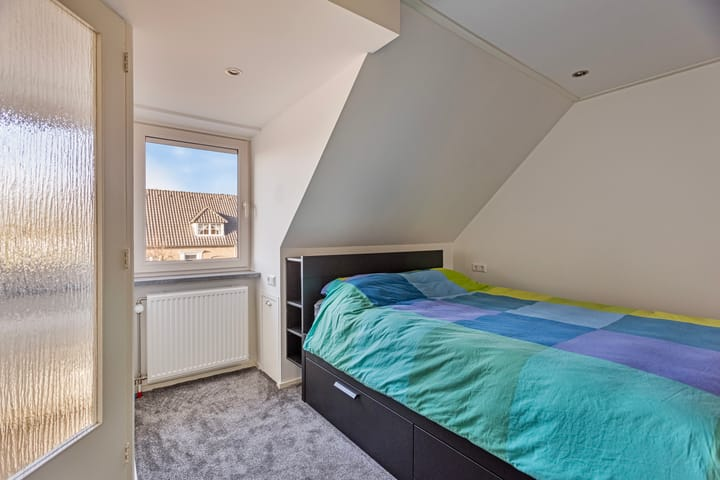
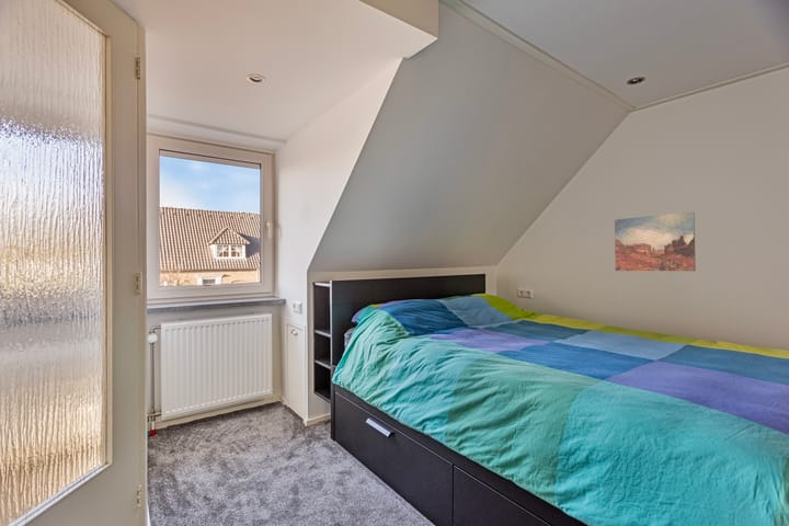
+ wall art (652, 243)
